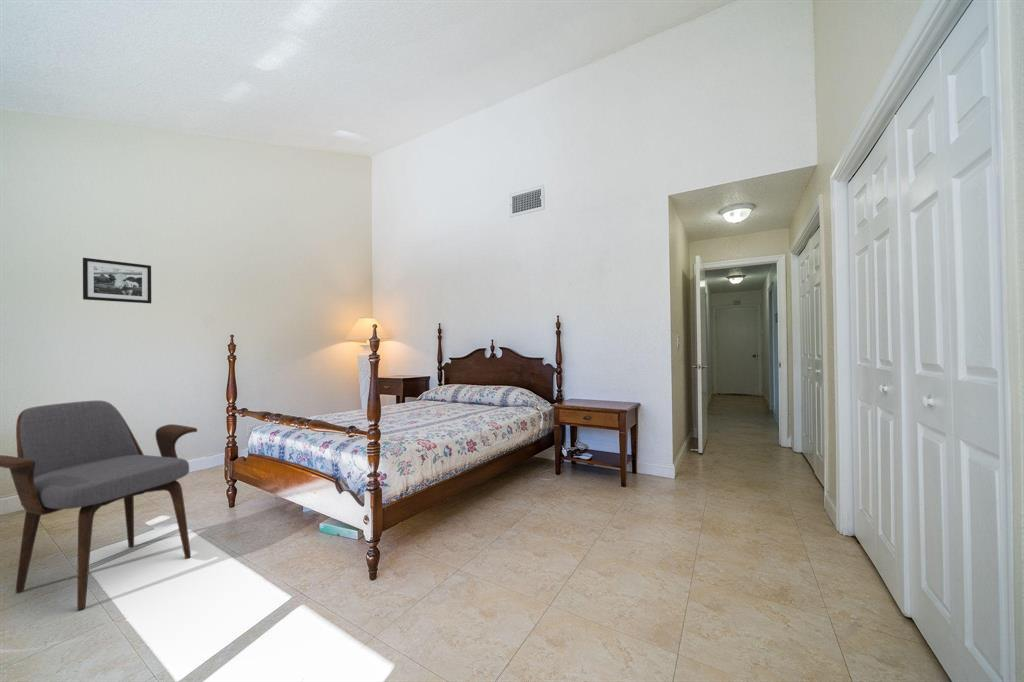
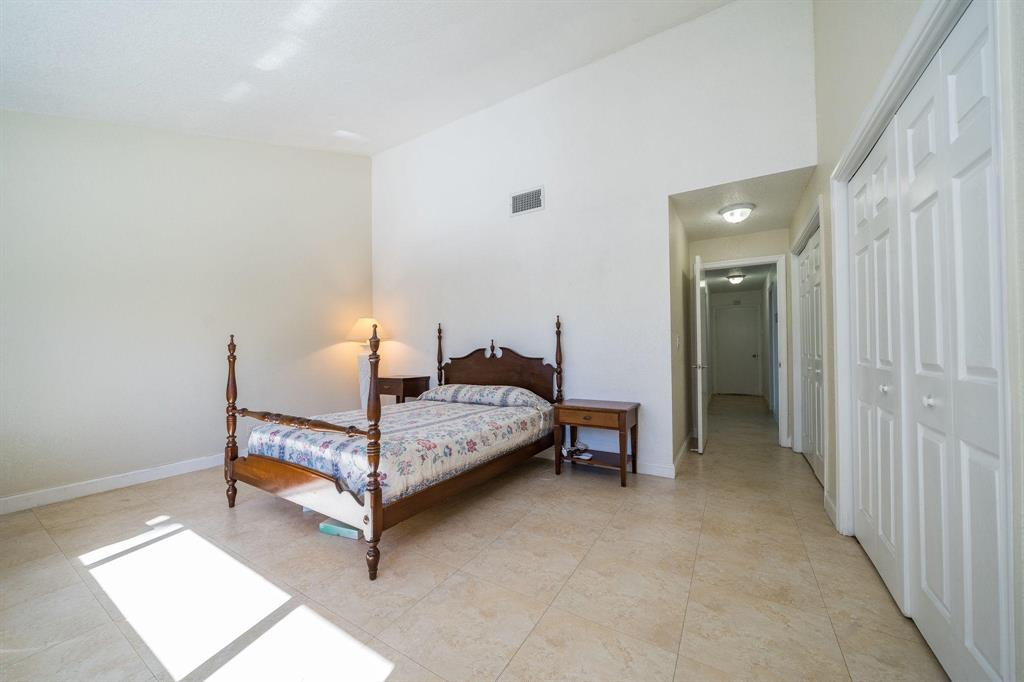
- armchair (100, 487)
- picture frame (118, 281)
